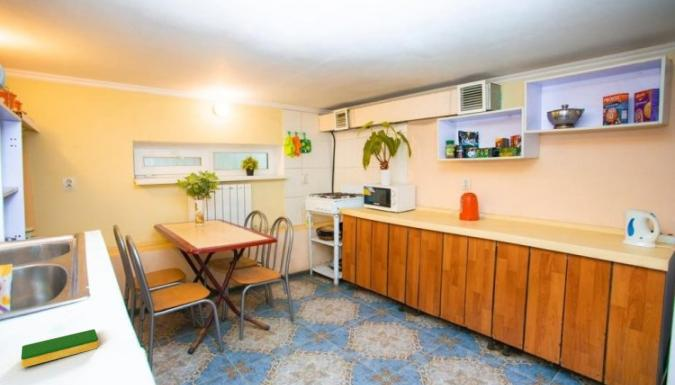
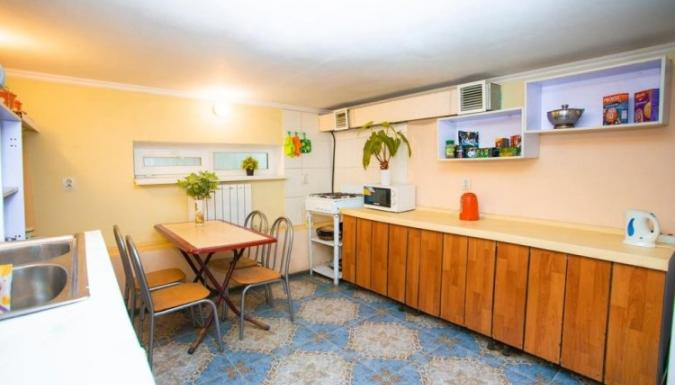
- dish sponge (61, 346)
